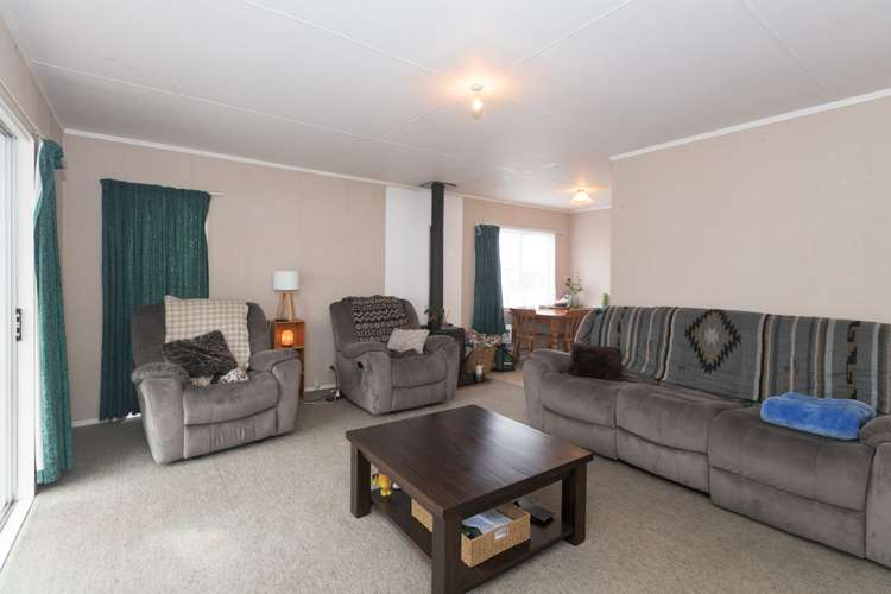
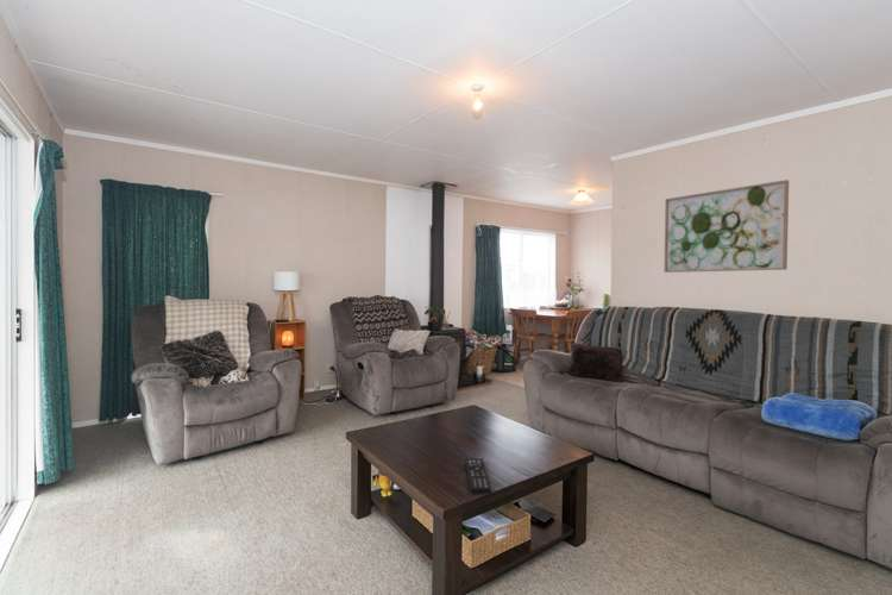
+ remote control (477, 474)
+ wall art (720, 231)
